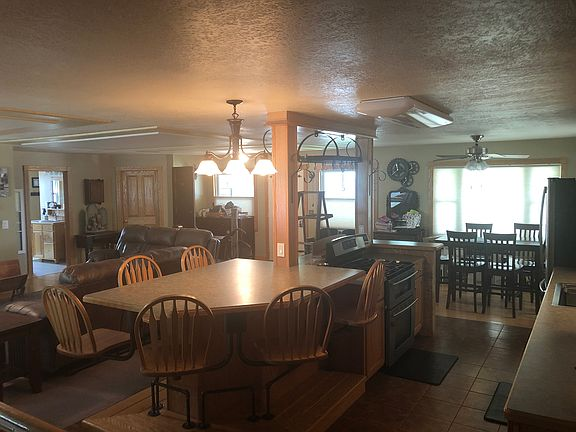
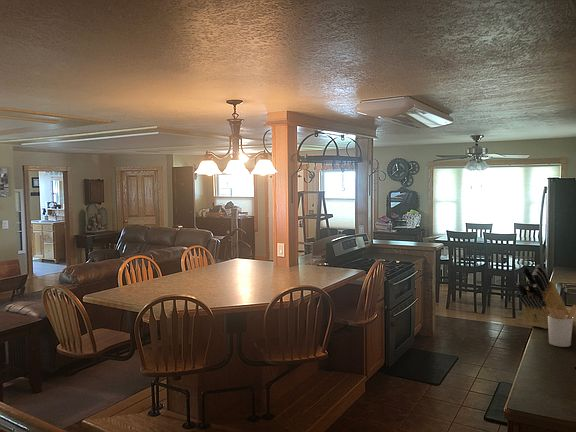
+ knife block (542, 293)
+ utensil holder (558, 324)
